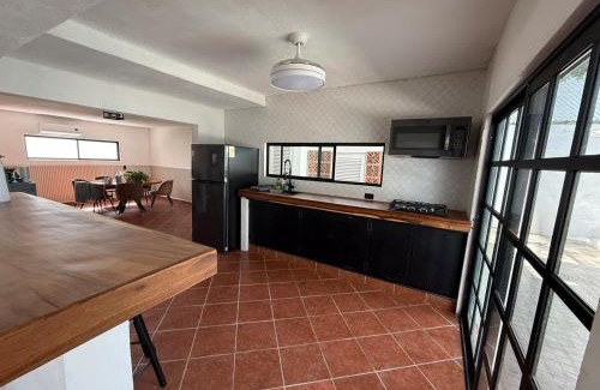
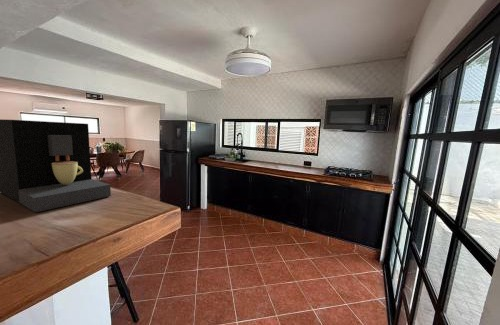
+ coffee maker (50, 158)
